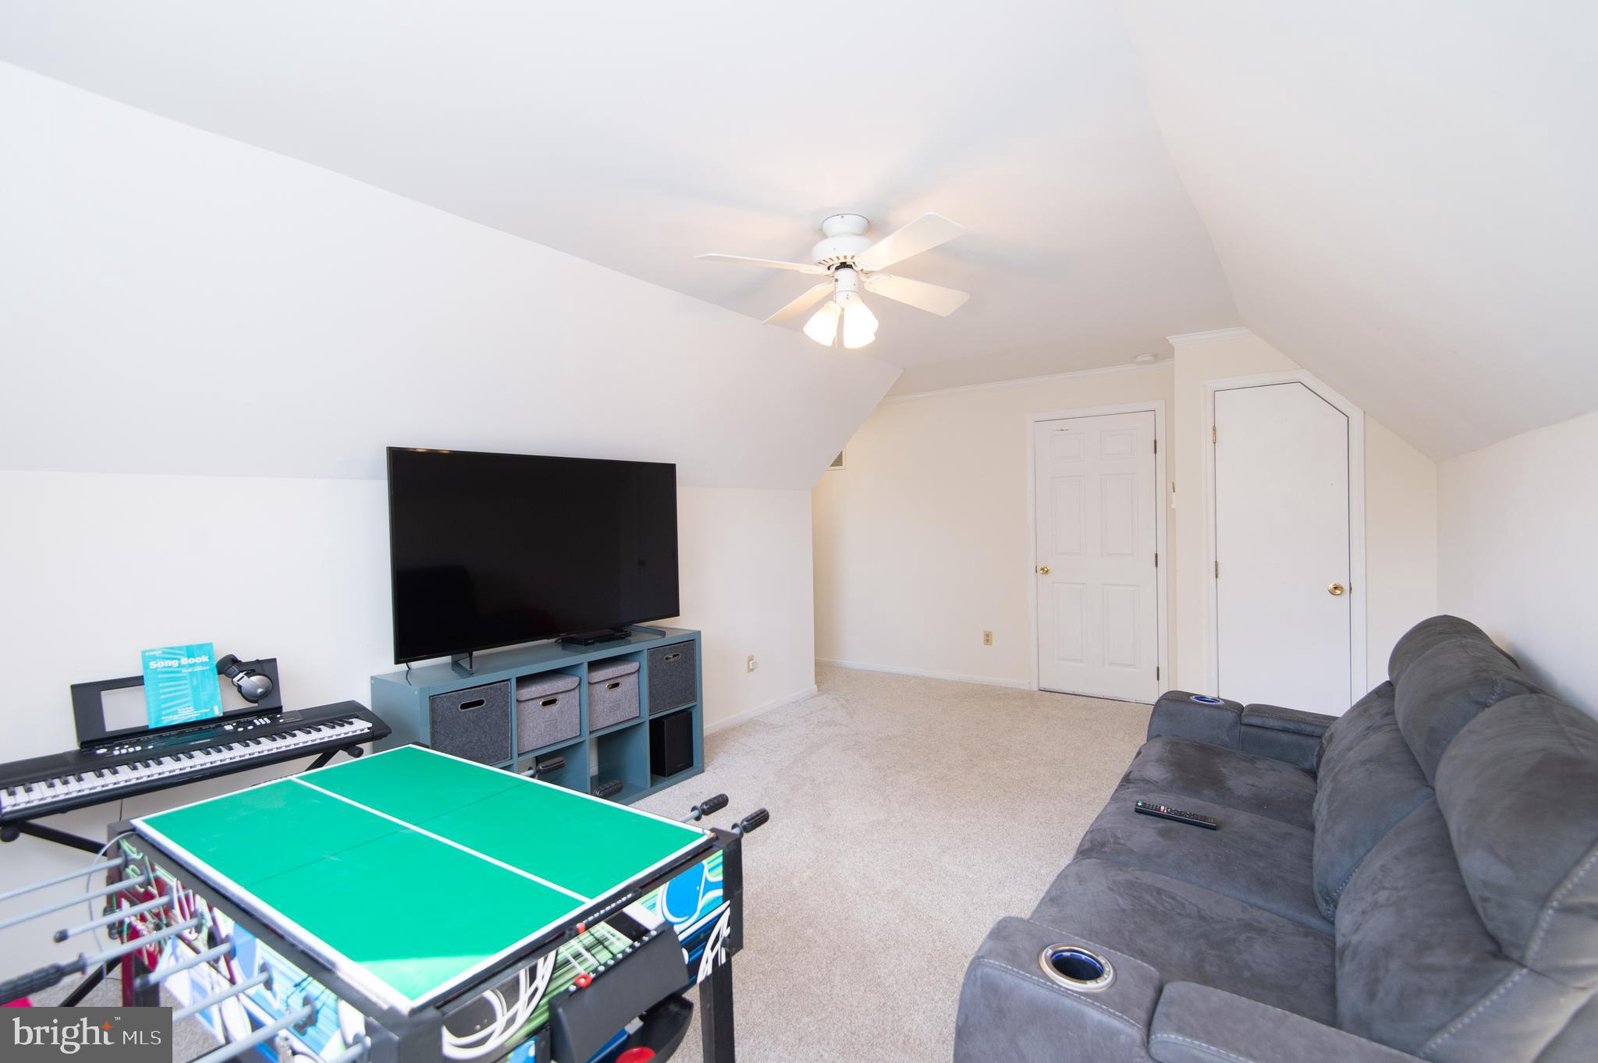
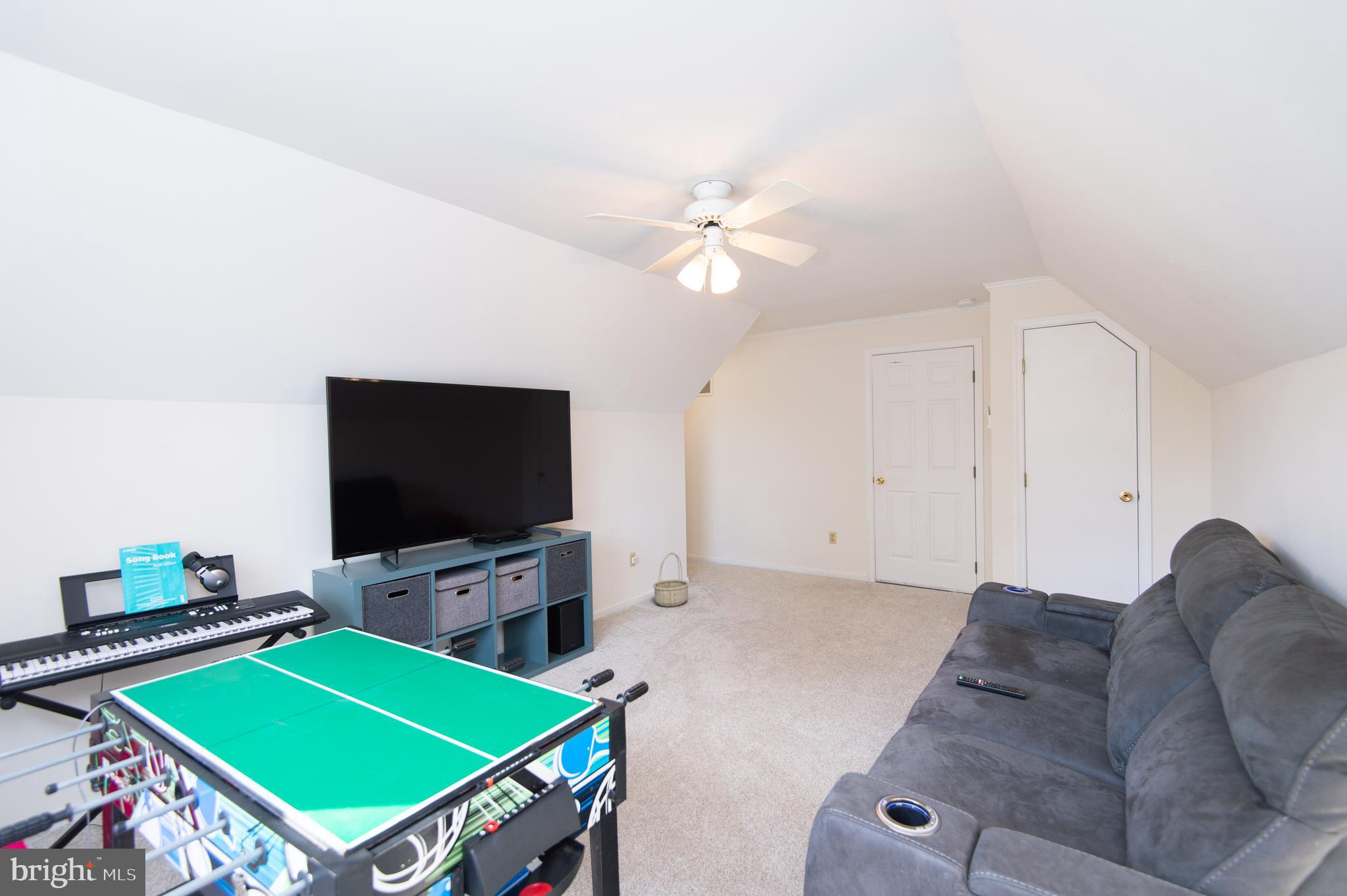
+ basket (671, 580)
